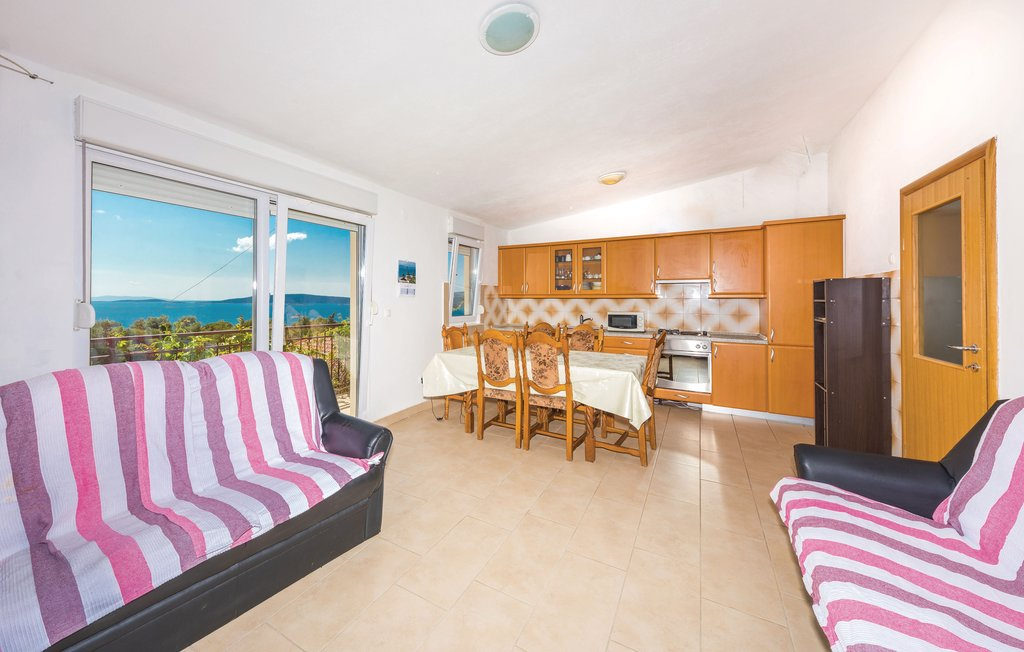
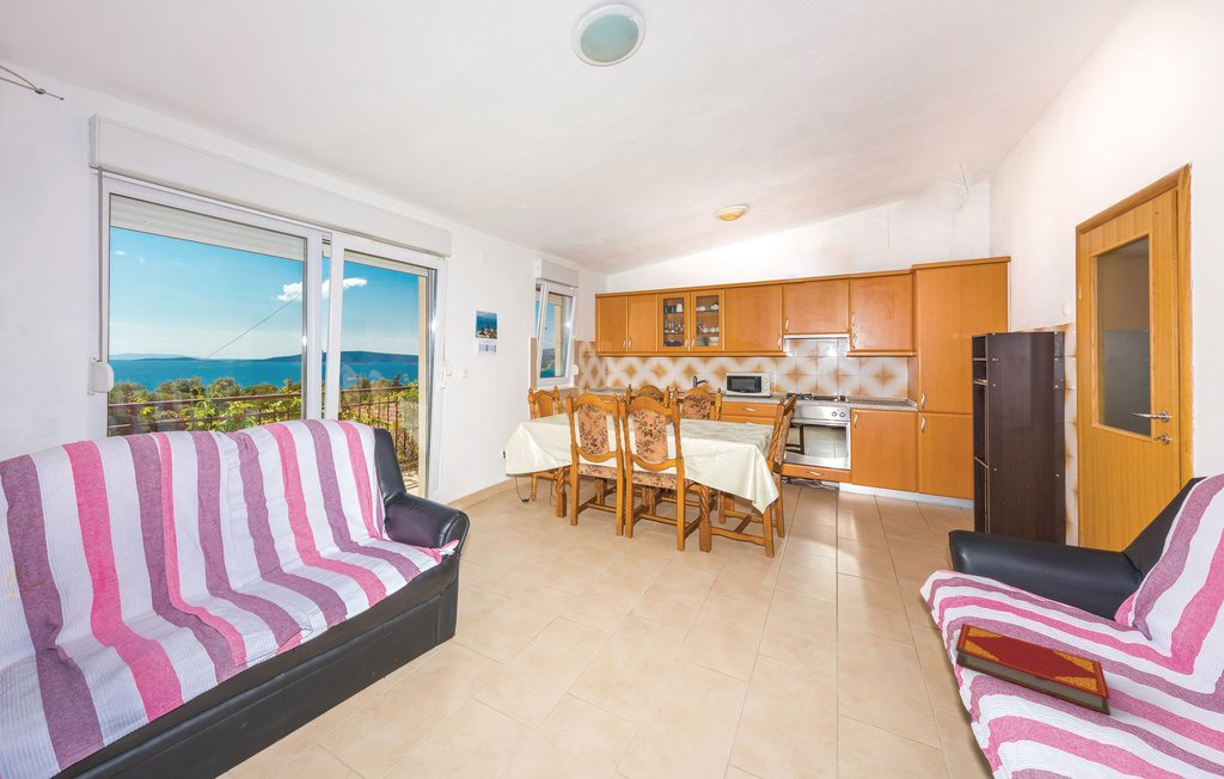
+ hardback book (1026, 662)
